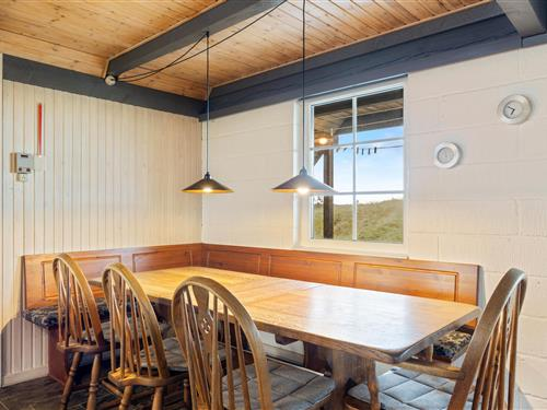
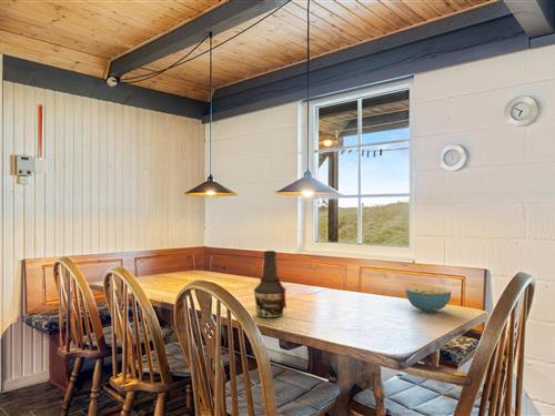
+ bottle (271, 283)
+ cereal bowl (427, 300)
